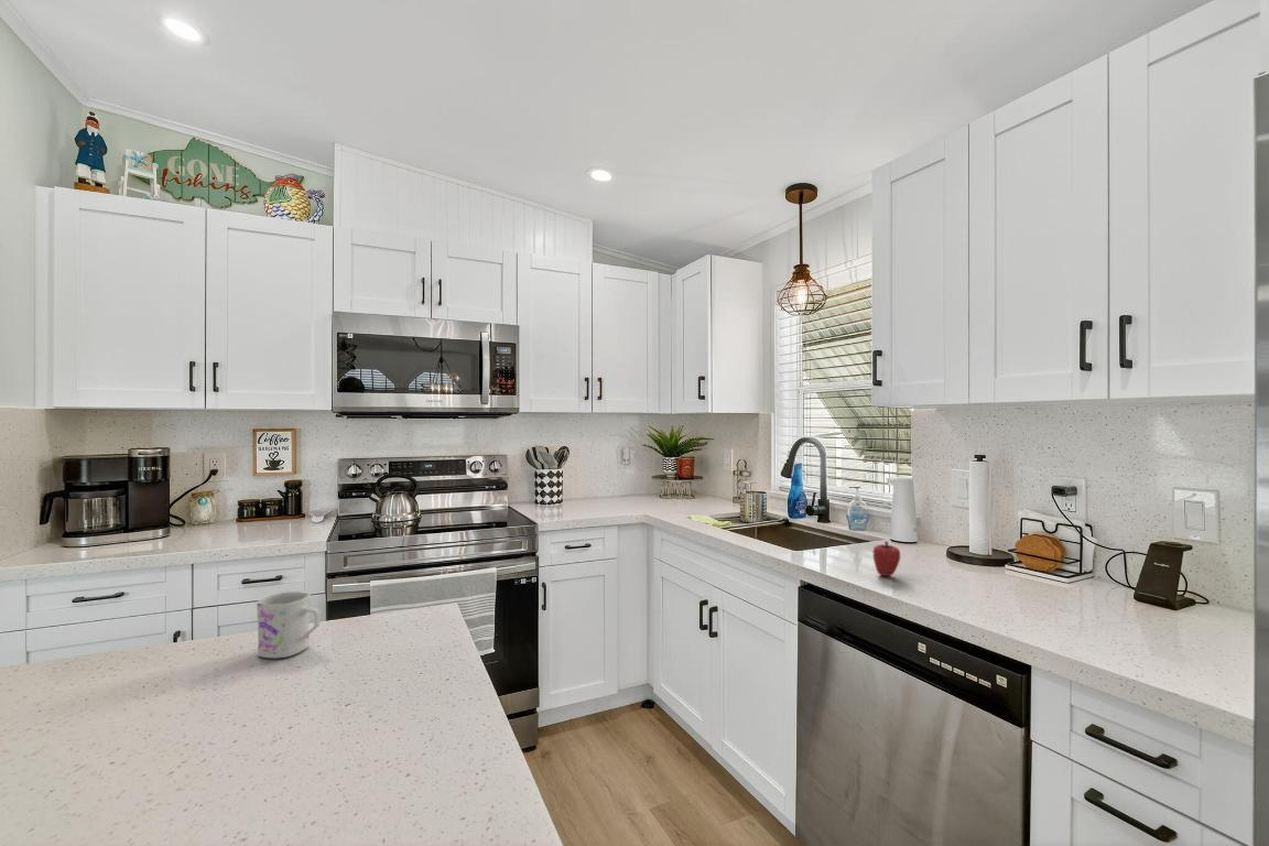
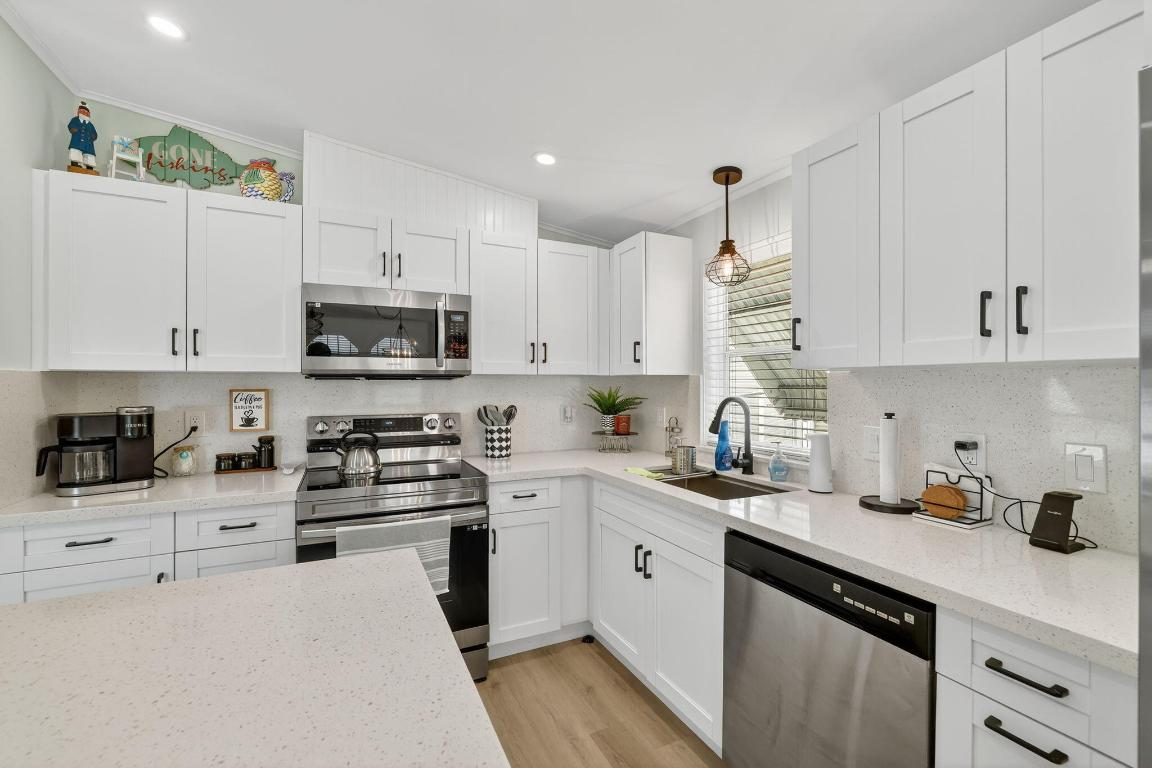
- mug (291, 625)
- apple (886, 558)
